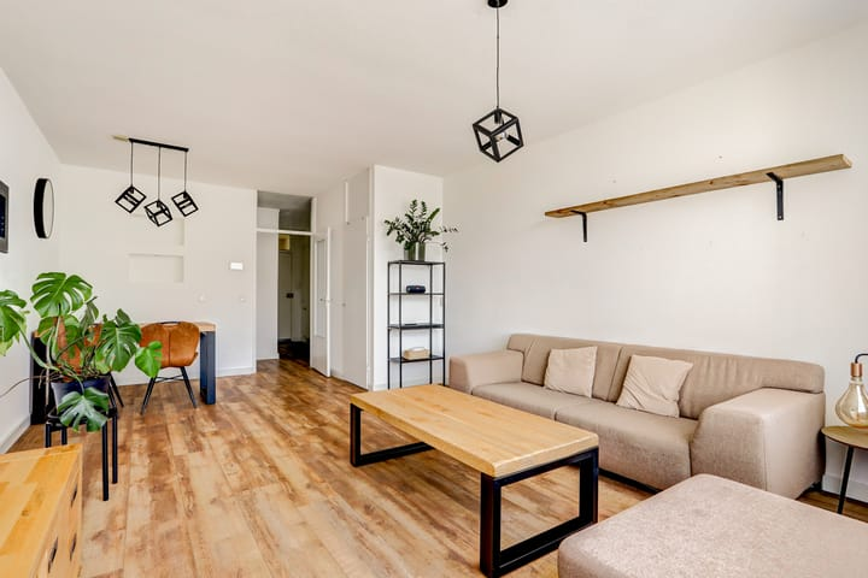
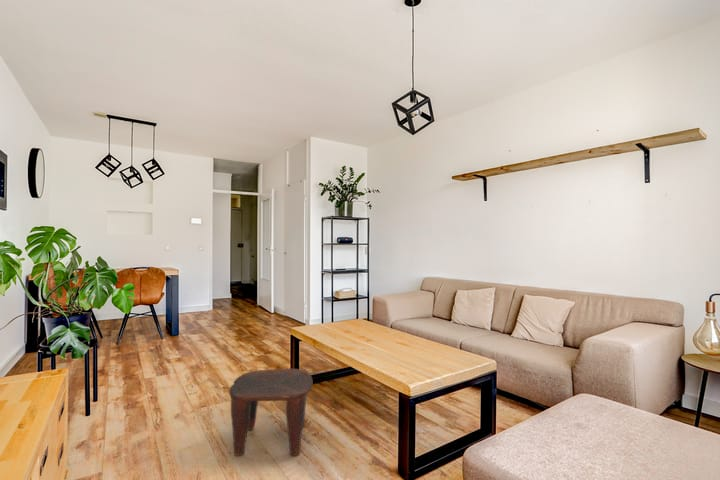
+ stool (272, 400)
